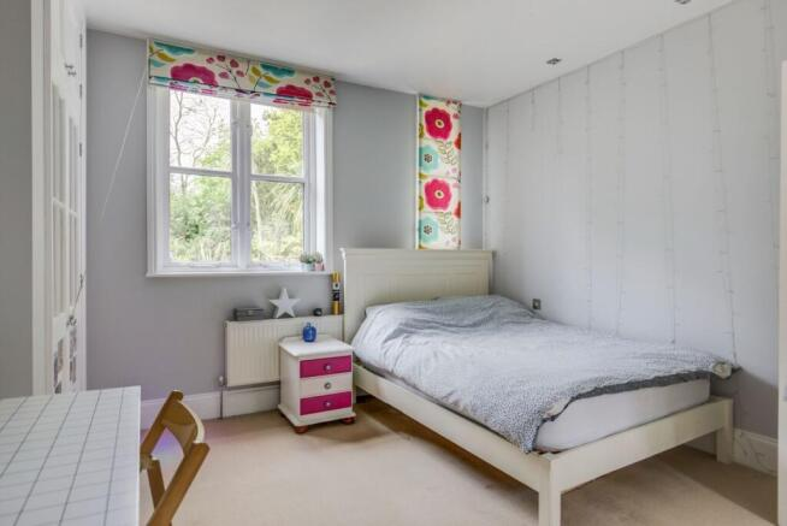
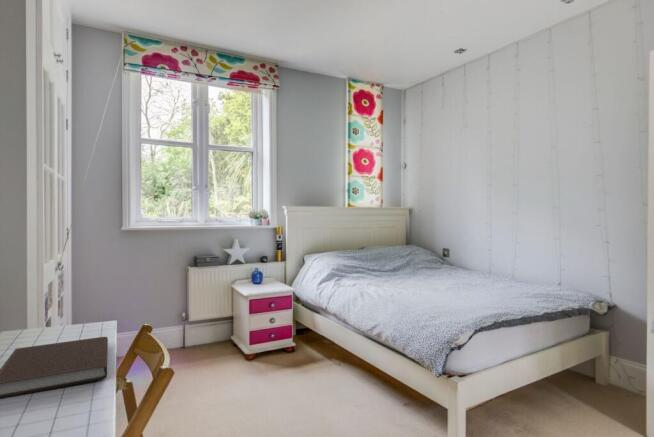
+ notebook (58, 362)
